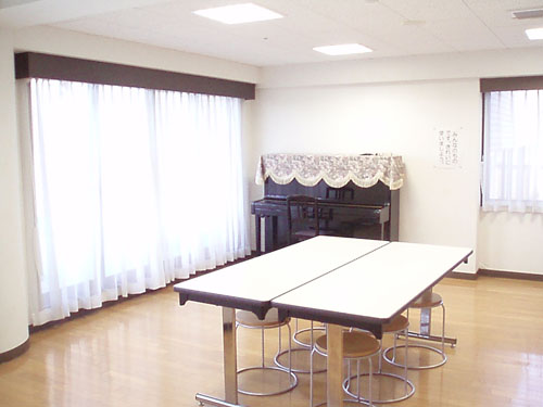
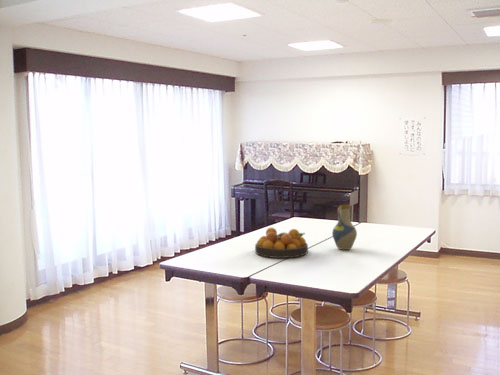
+ vase (344, 227)
+ fruit bowl (281, 240)
